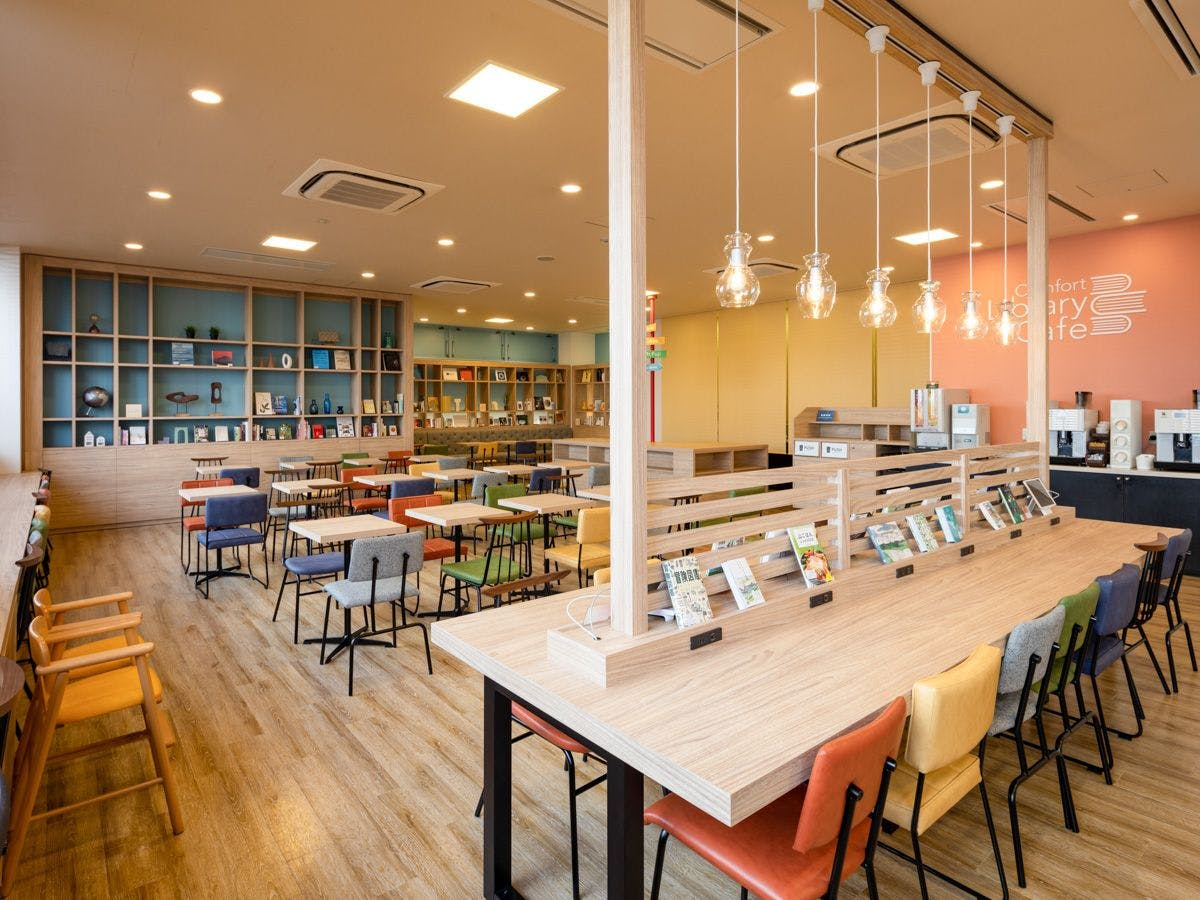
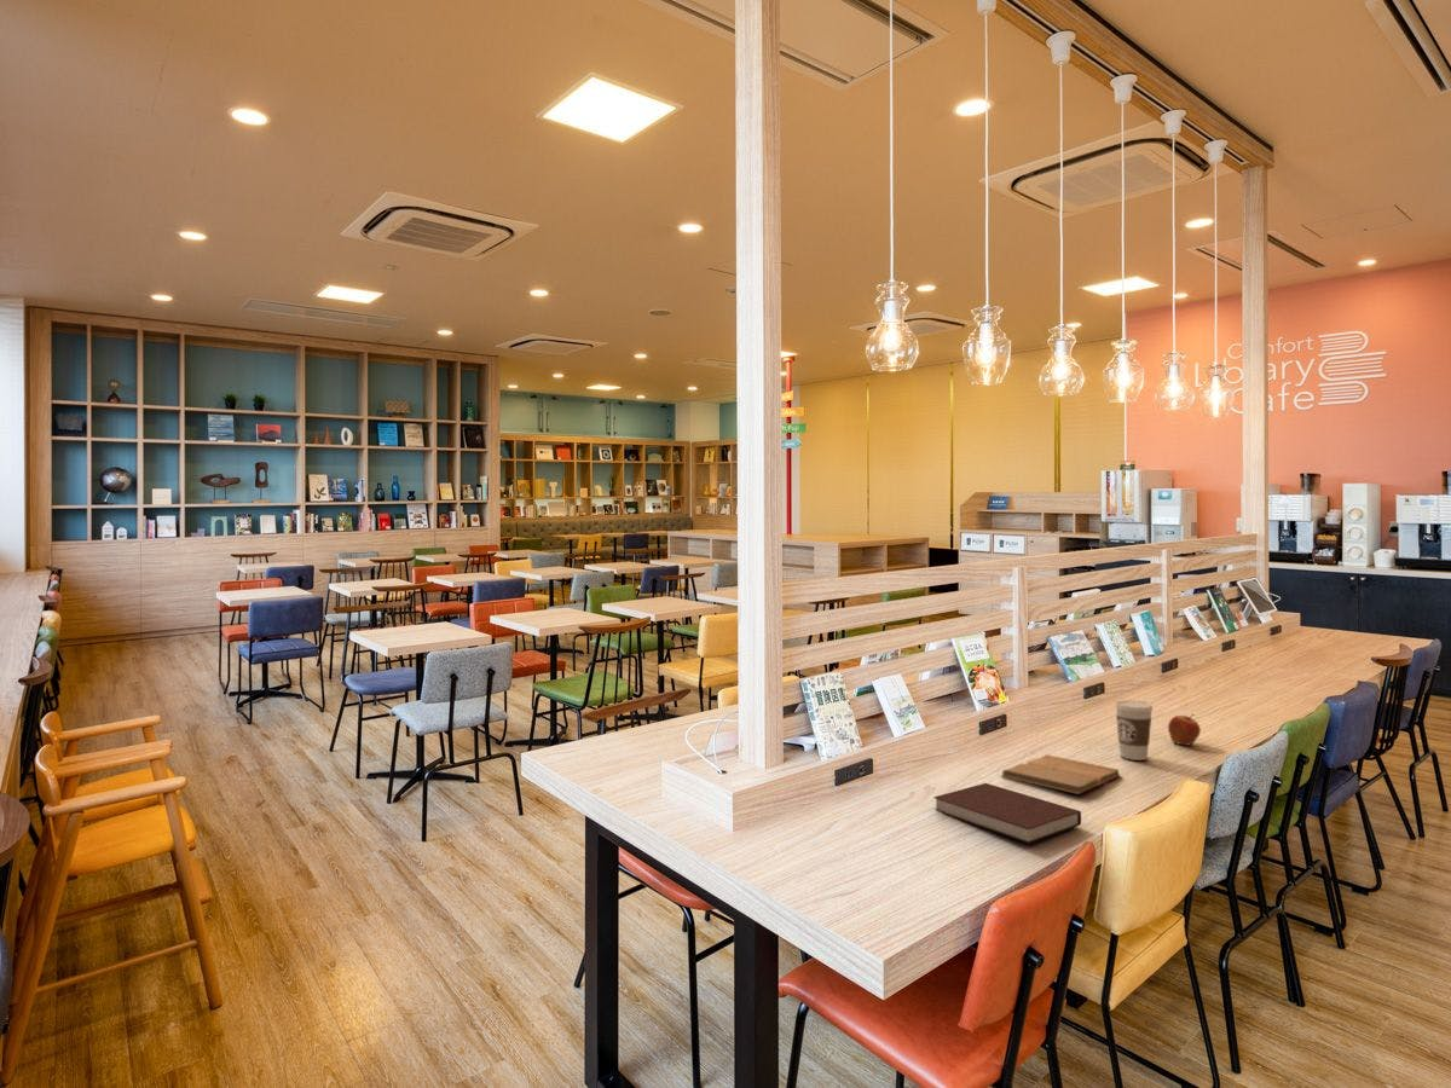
+ coffee cup (1133, 729)
+ notebook (1005, 810)
+ apple (1184, 728)
+ book (1060, 772)
